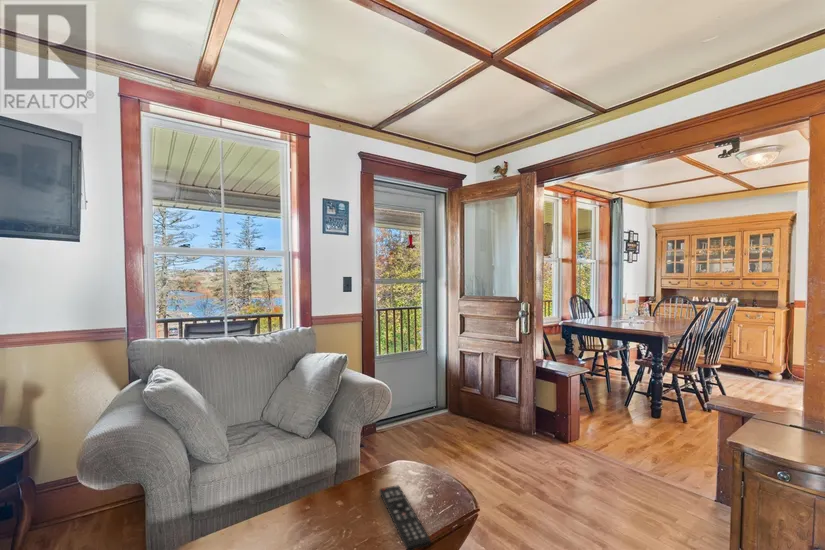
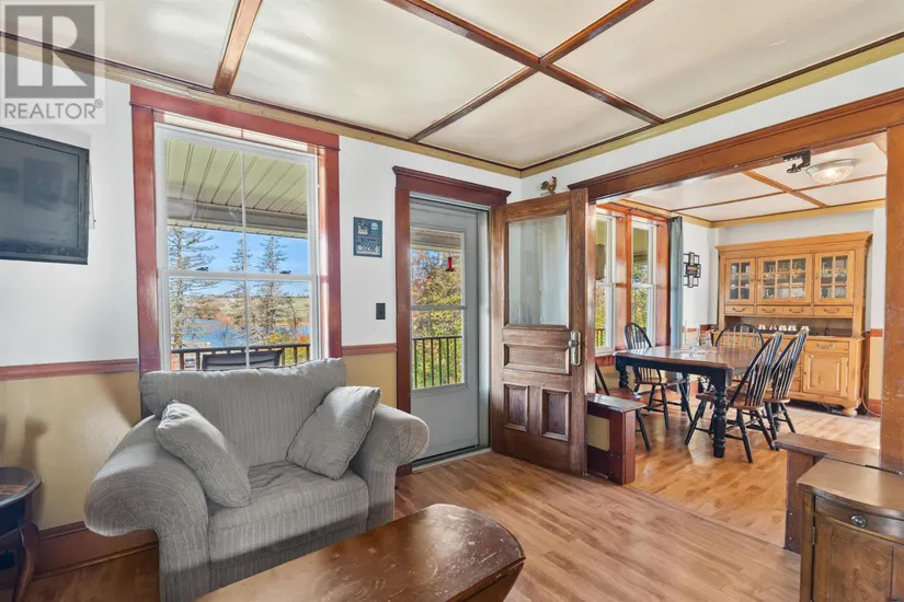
- remote control (402, 513)
